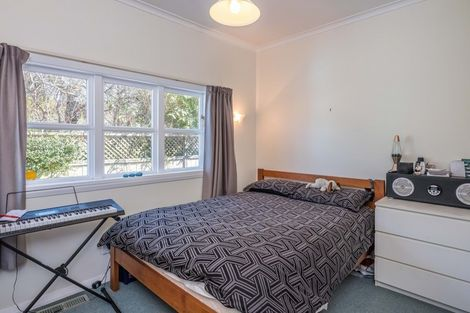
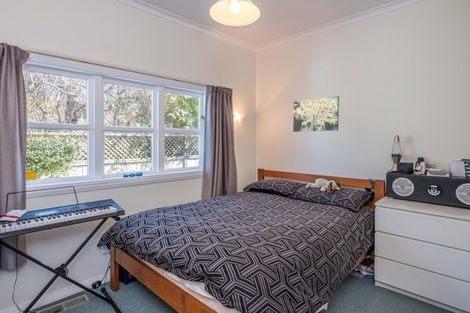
+ wall art (314, 115)
